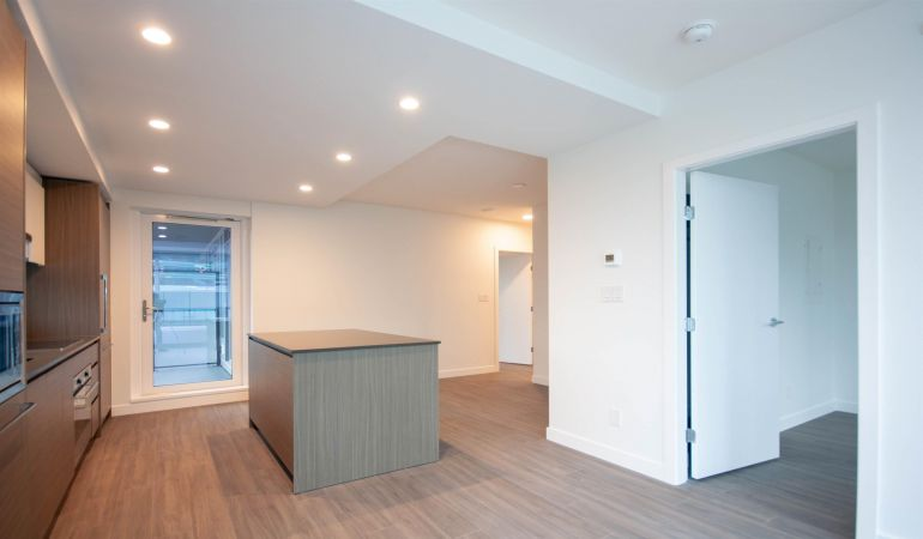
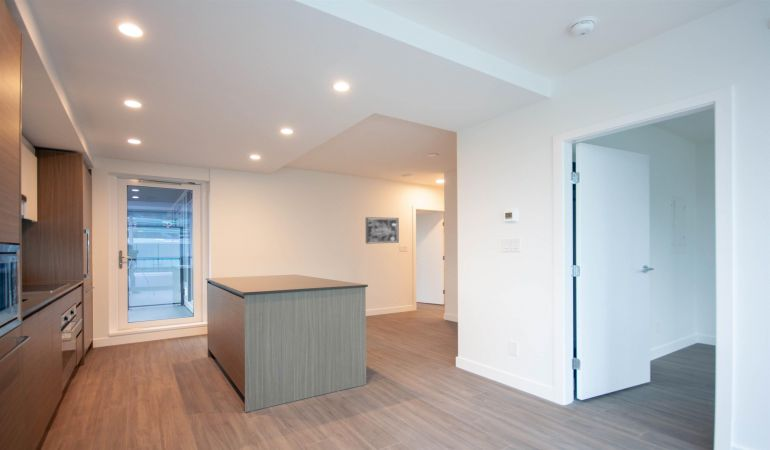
+ wall art (382, 230)
